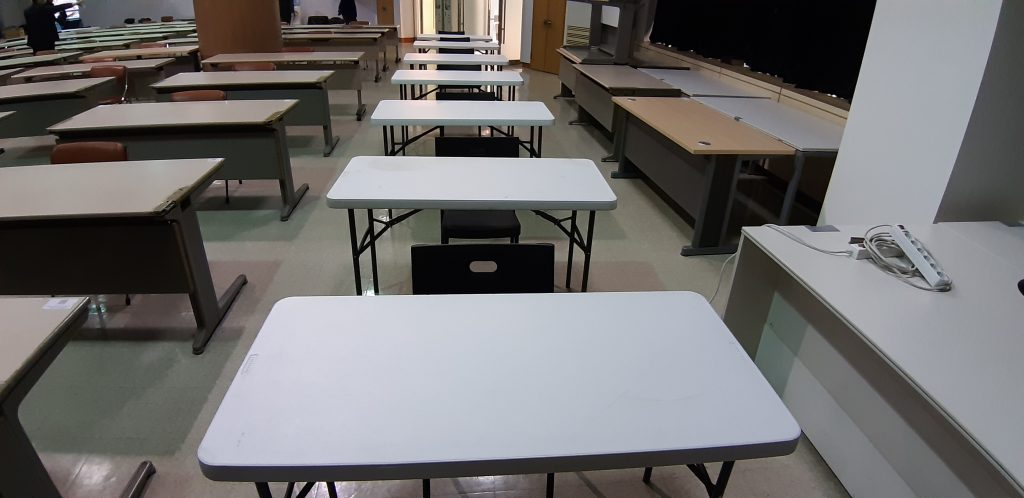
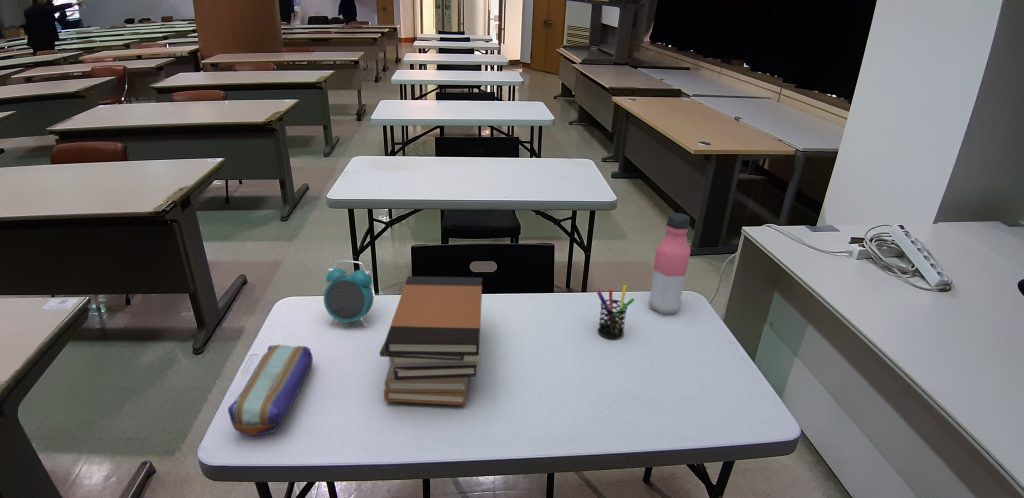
+ water bottle (671, 263)
+ pen holder (616, 311)
+ book stack (437, 334)
+ alarm clock (348, 293)
+ pencil case (275, 383)
